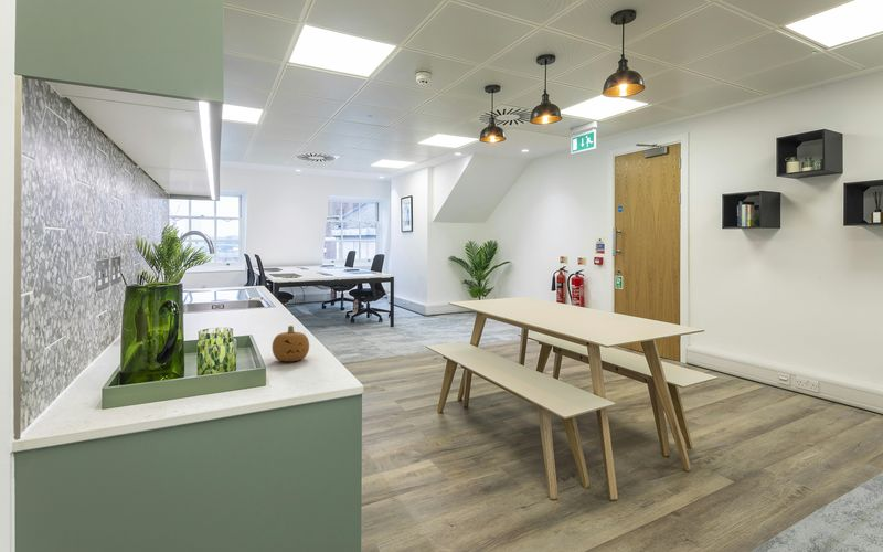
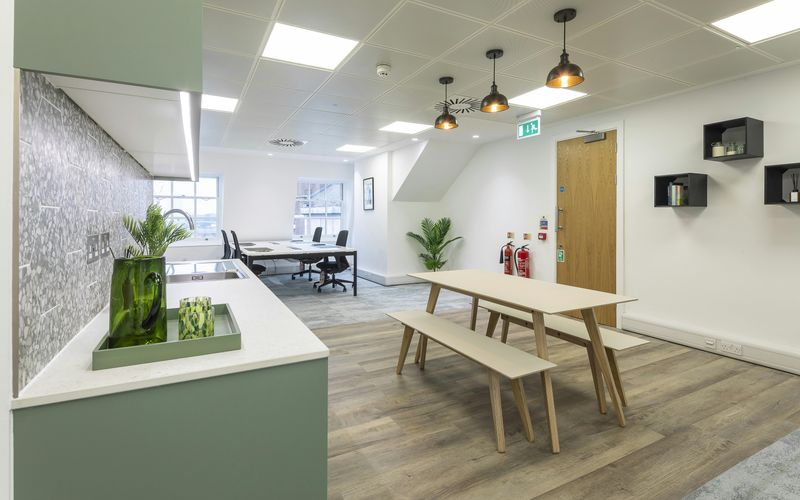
- fruit (290, 342)
